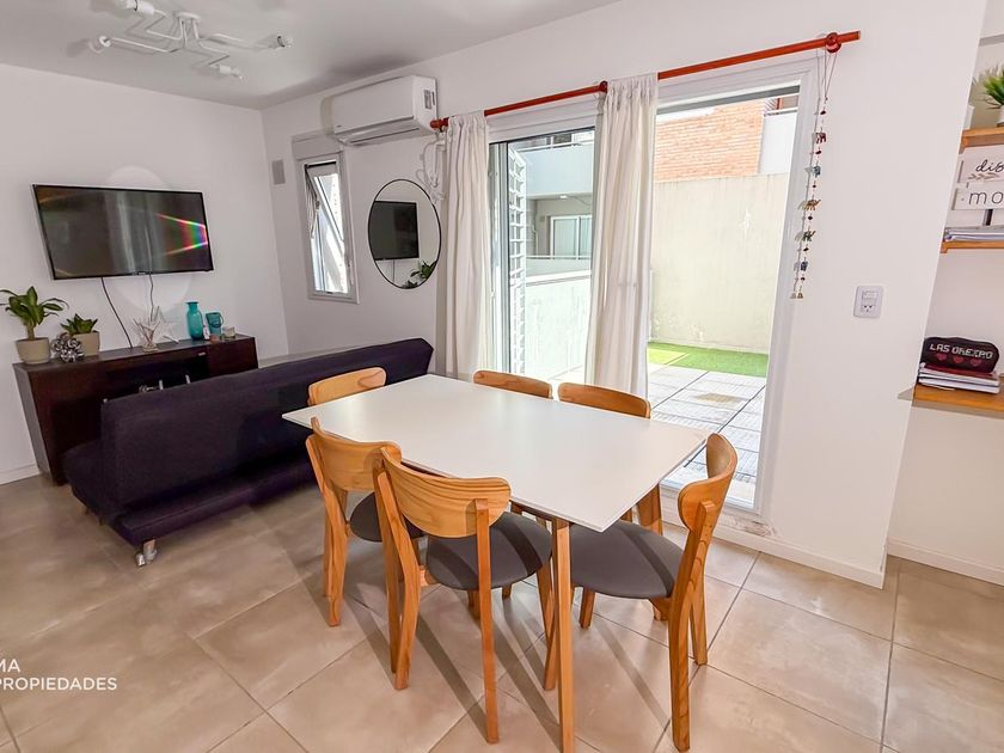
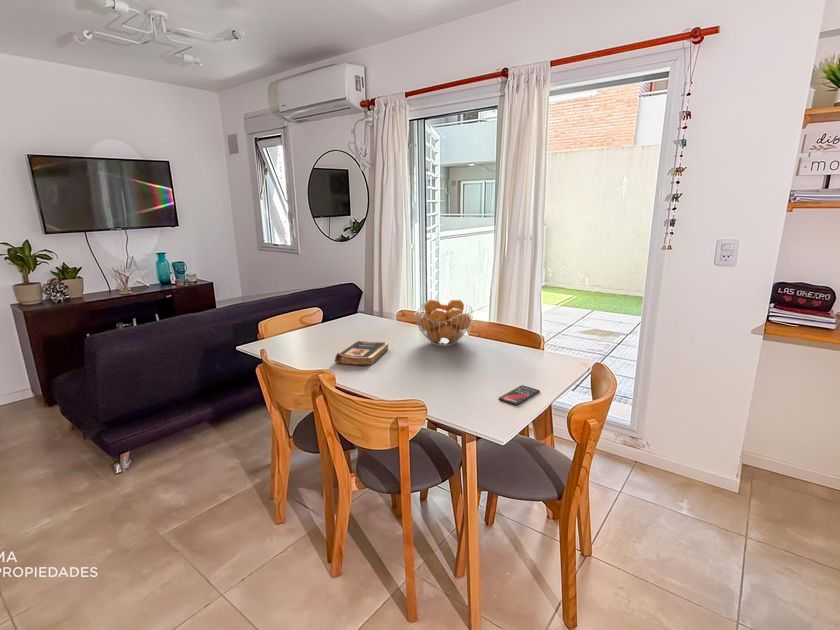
+ smartphone (519, 394)
+ book (364, 351)
+ fruit basket (443, 321)
